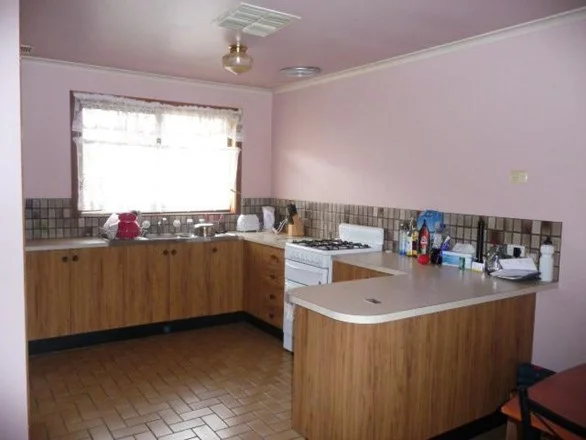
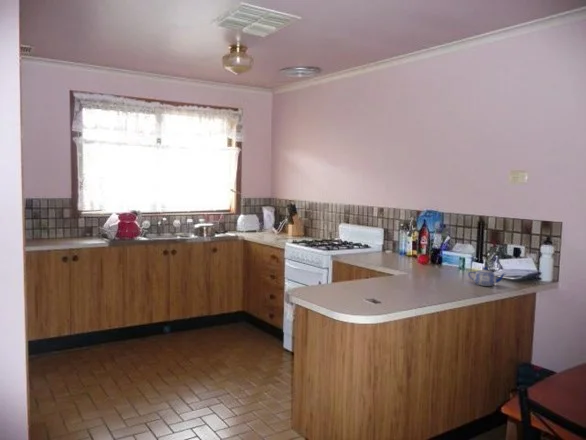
+ teapot (487, 276)
